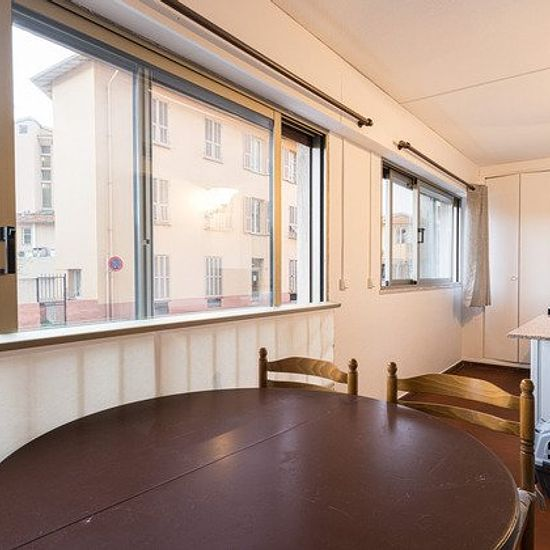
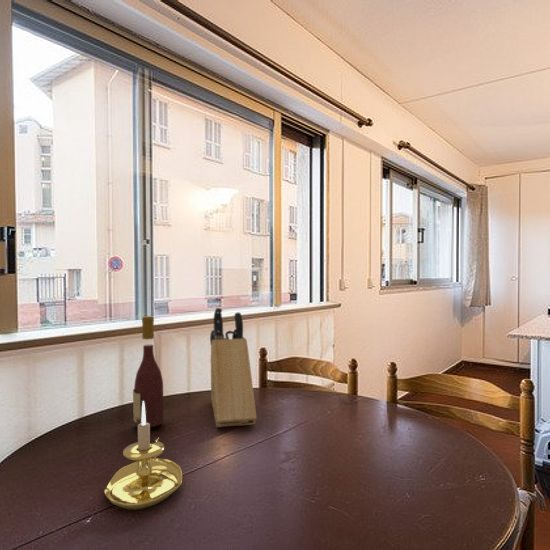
+ candle holder (145, 442)
+ knife block (229, 359)
+ wine bottle (148, 371)
